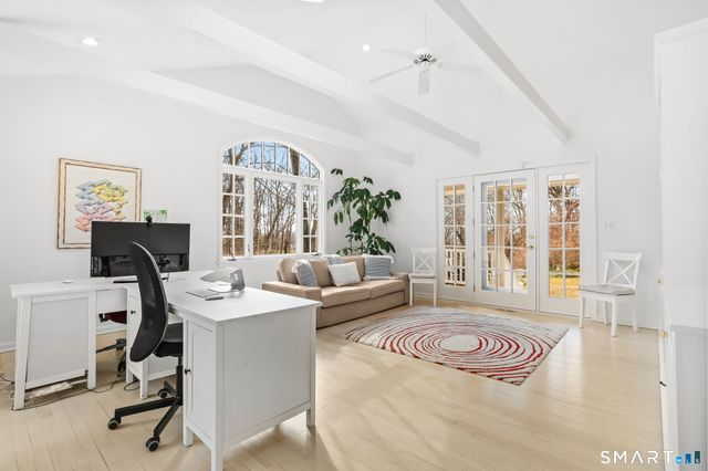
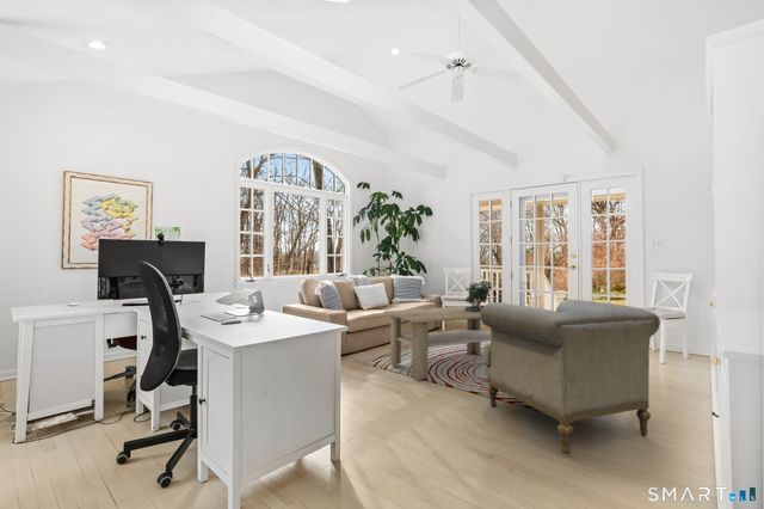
+ potted plant (478, 294)
+ armchair (556, 360)
+ coffee table (449, 338)
